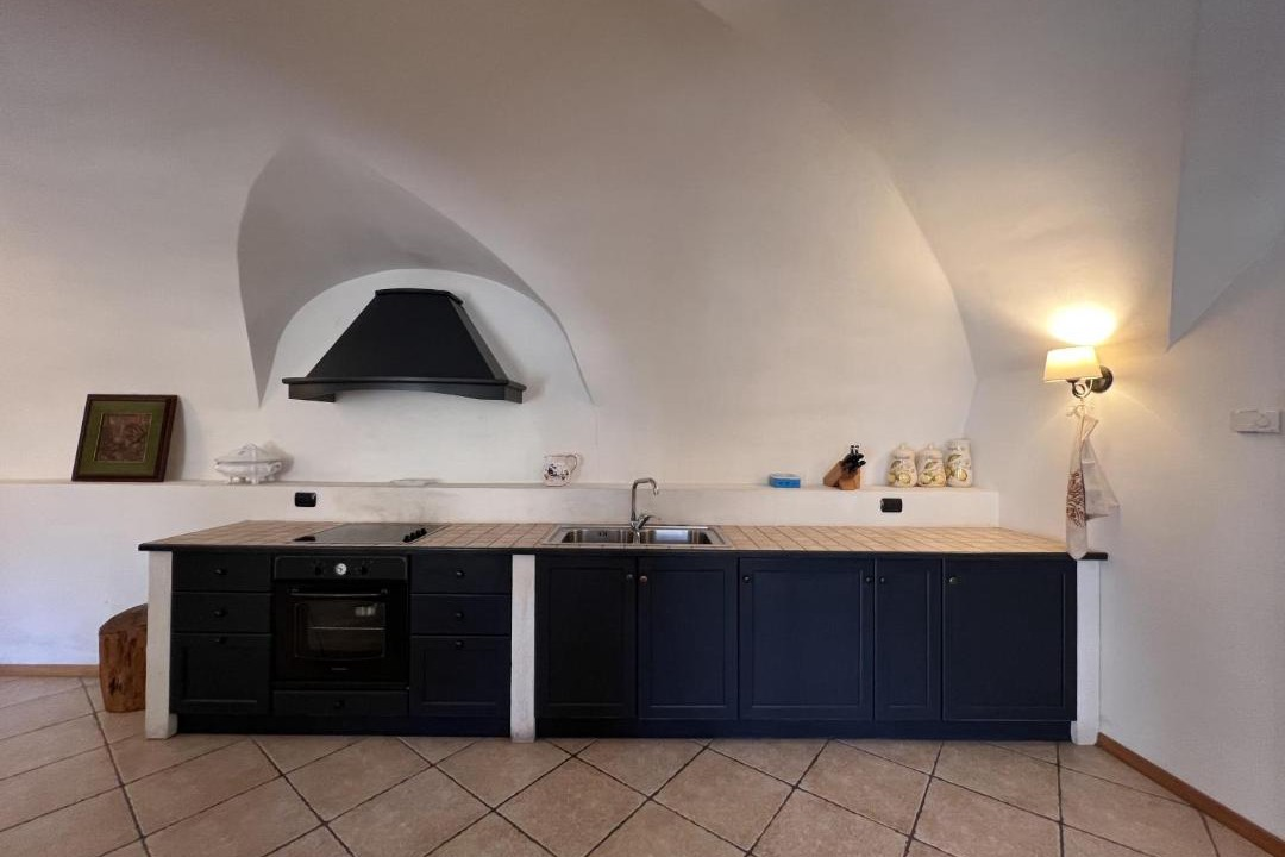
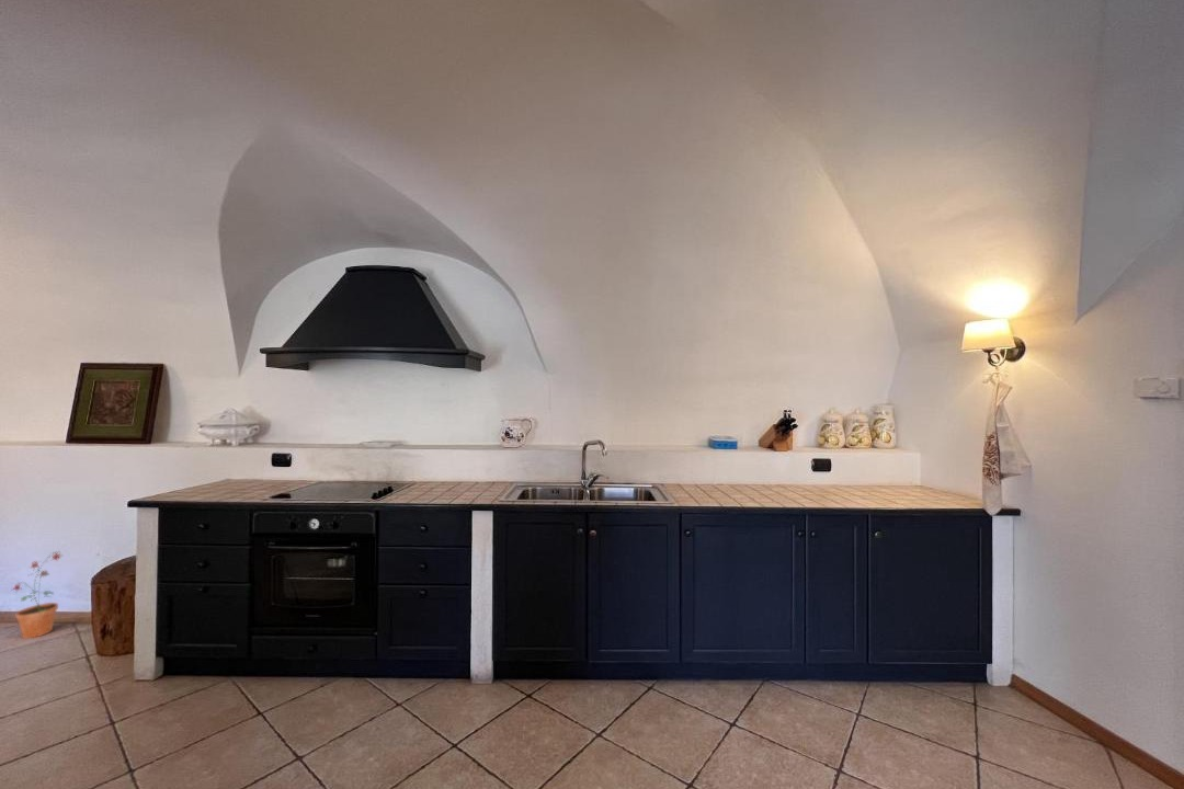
+ potted plant (36, 592)
